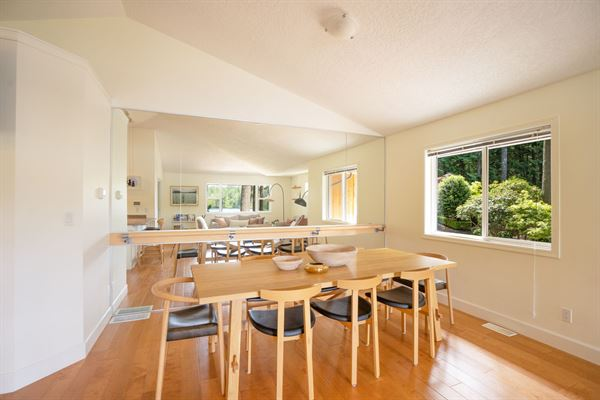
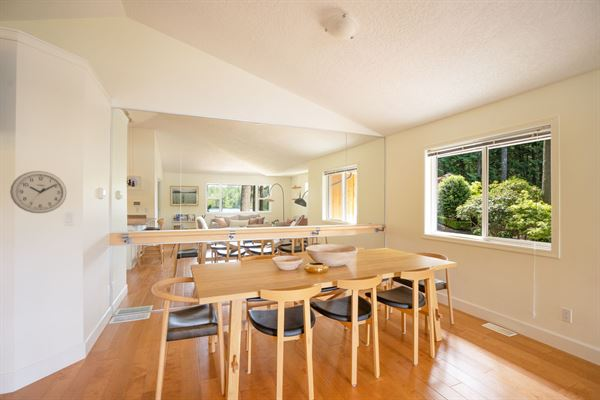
+ wall clock (40, 192)
